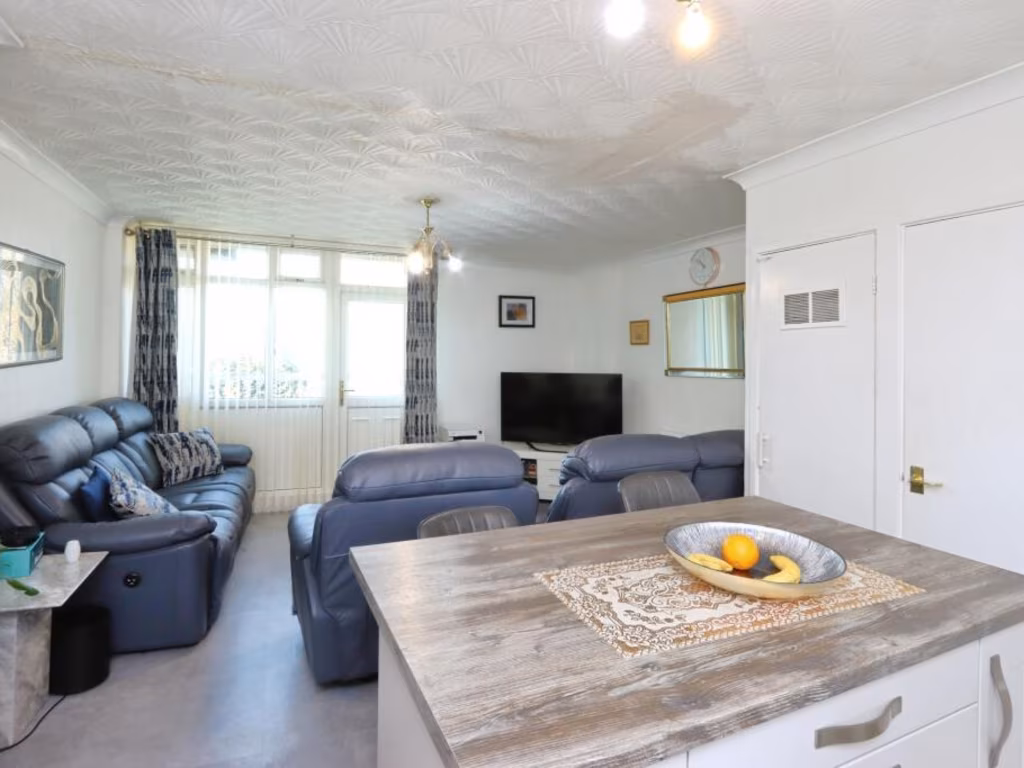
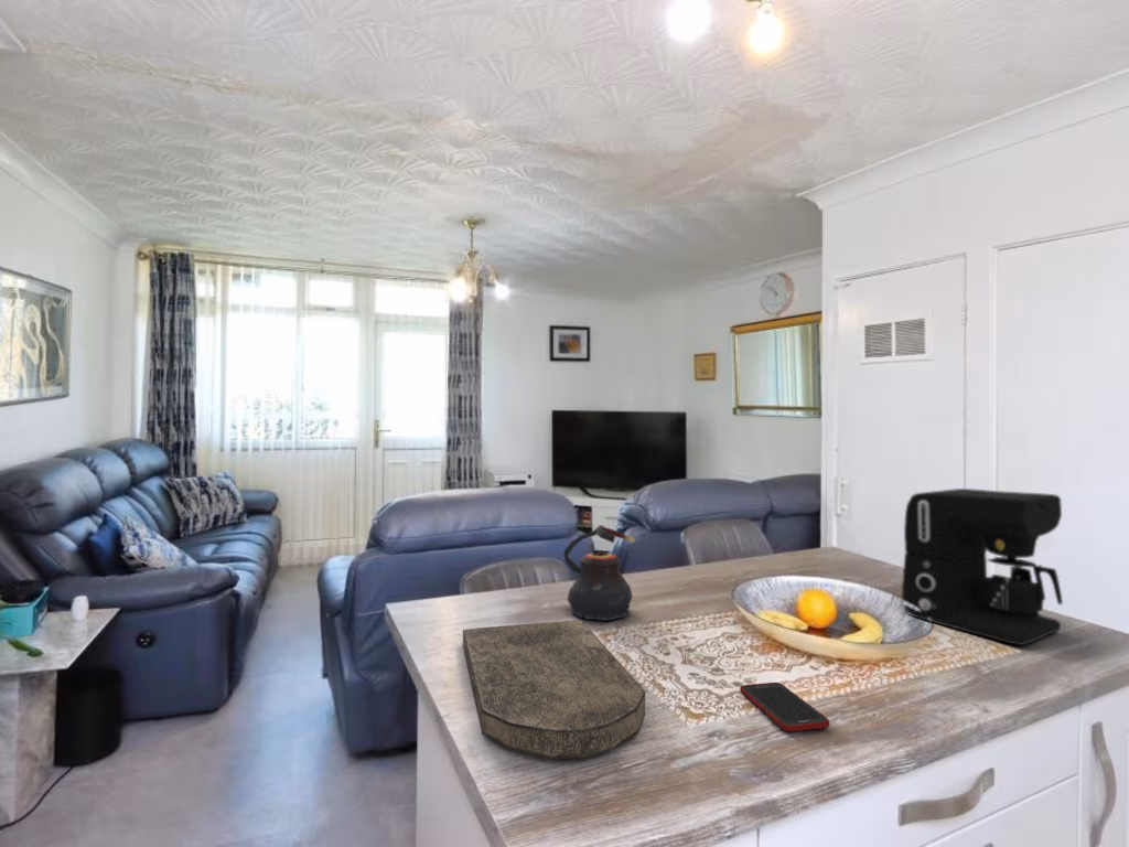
+ coffee maker (985, 558)
+ cutting board (547, 677)
+ cell phone (782, 705)
+ teapot (598, 568)
